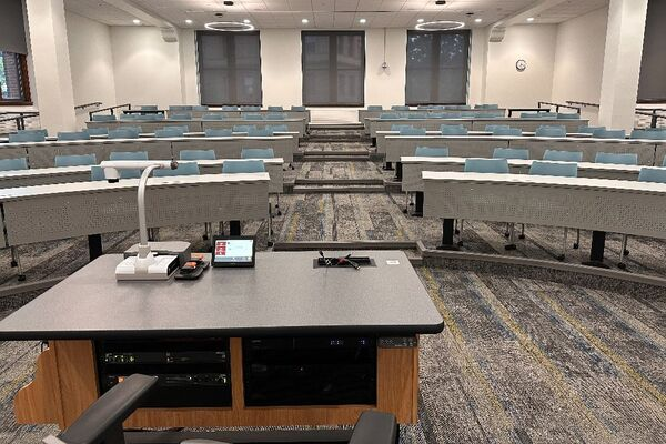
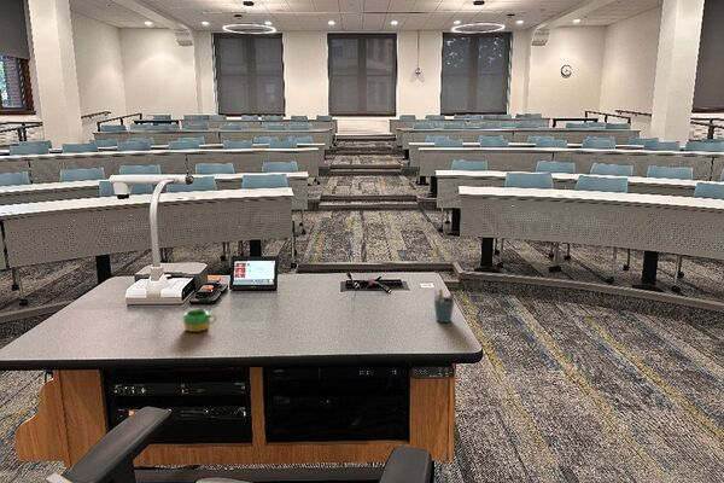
+ pen holder (443, 304)
+ mug (200, 320)
